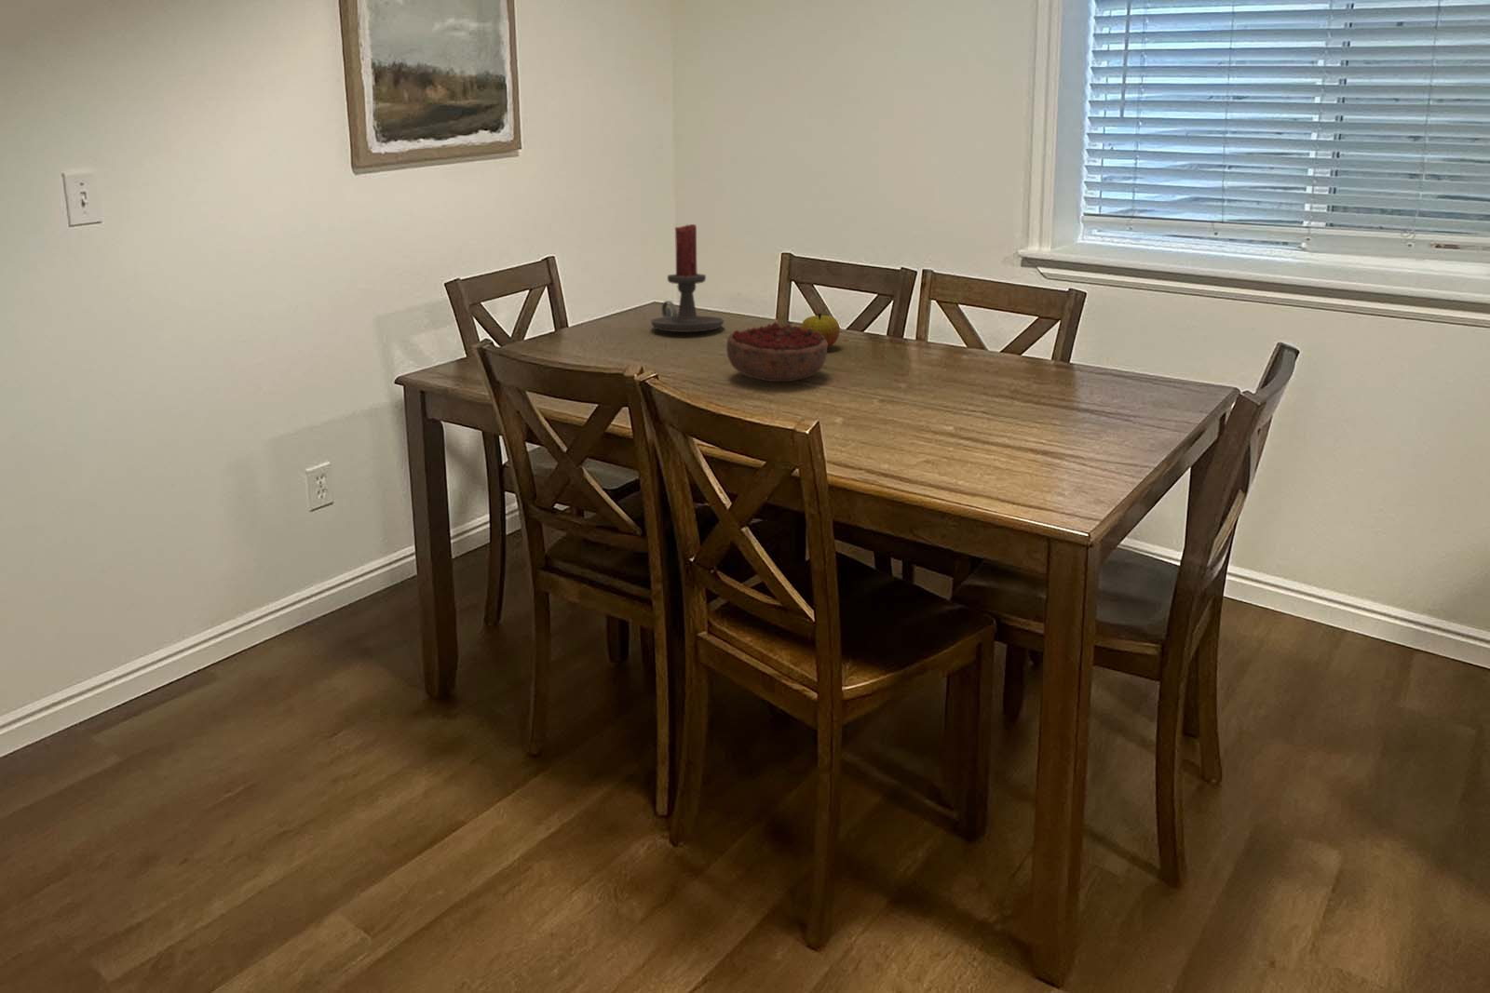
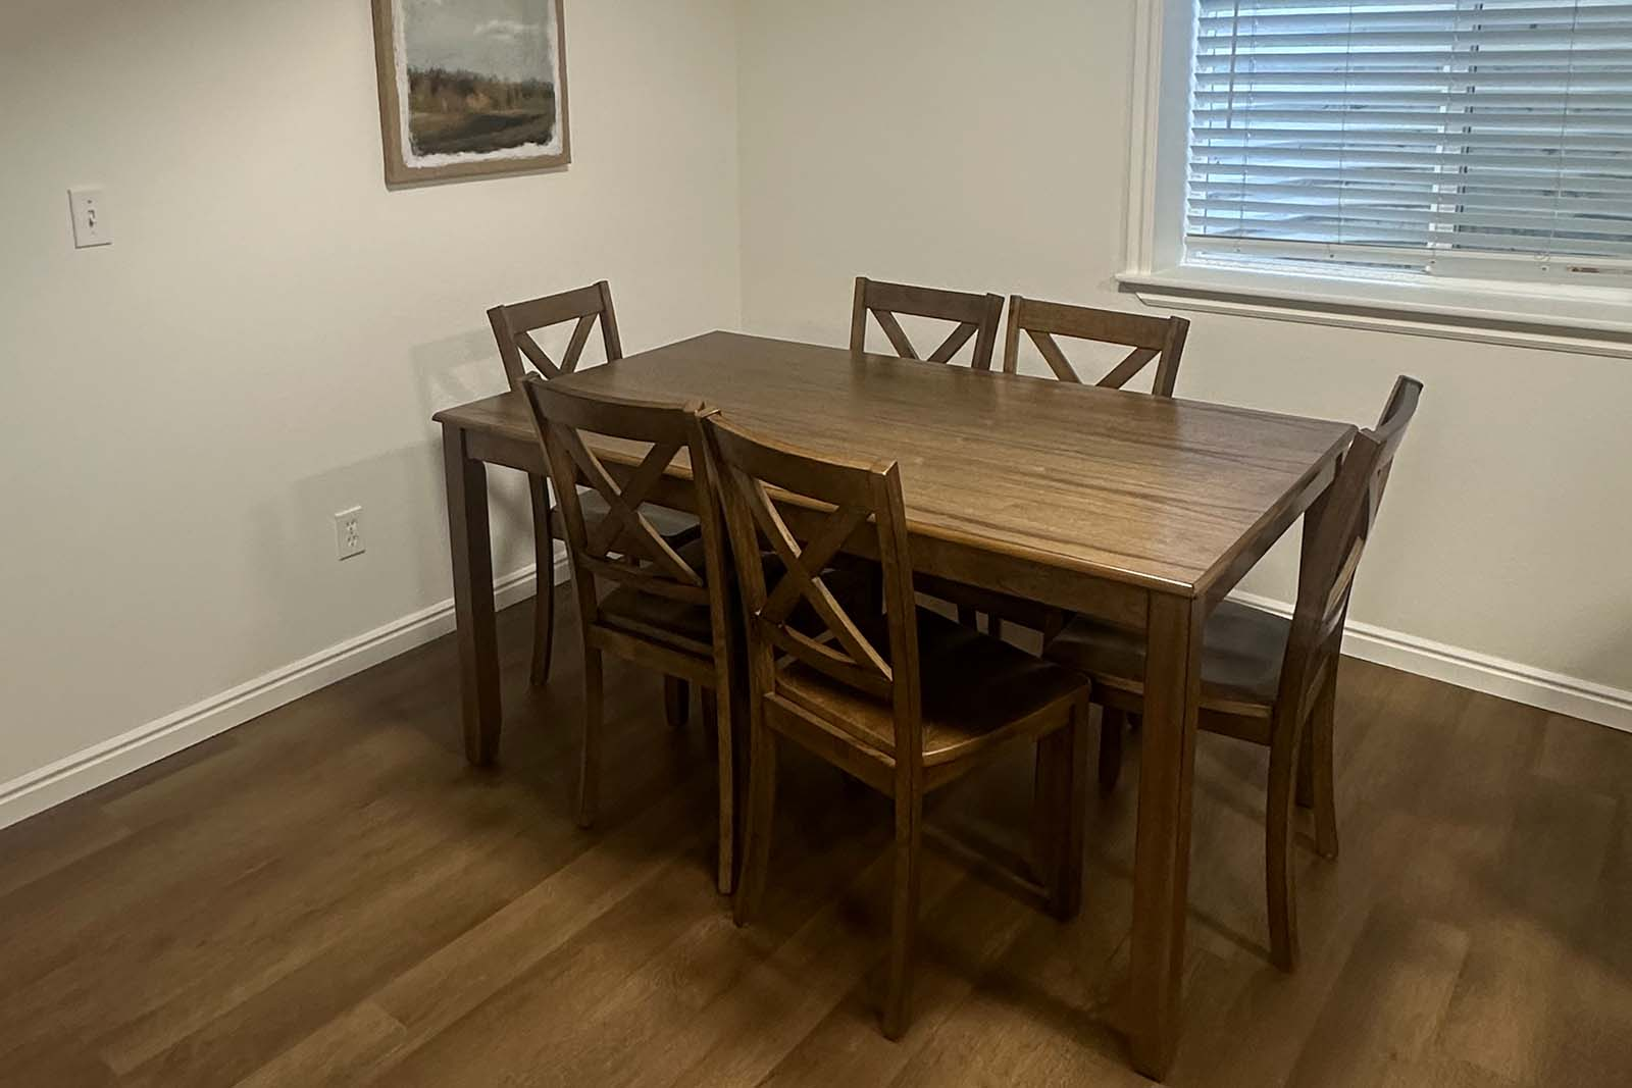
- decorative bowl (777, 351)
- candle holder (682, 276)
- apple (819, 330)
